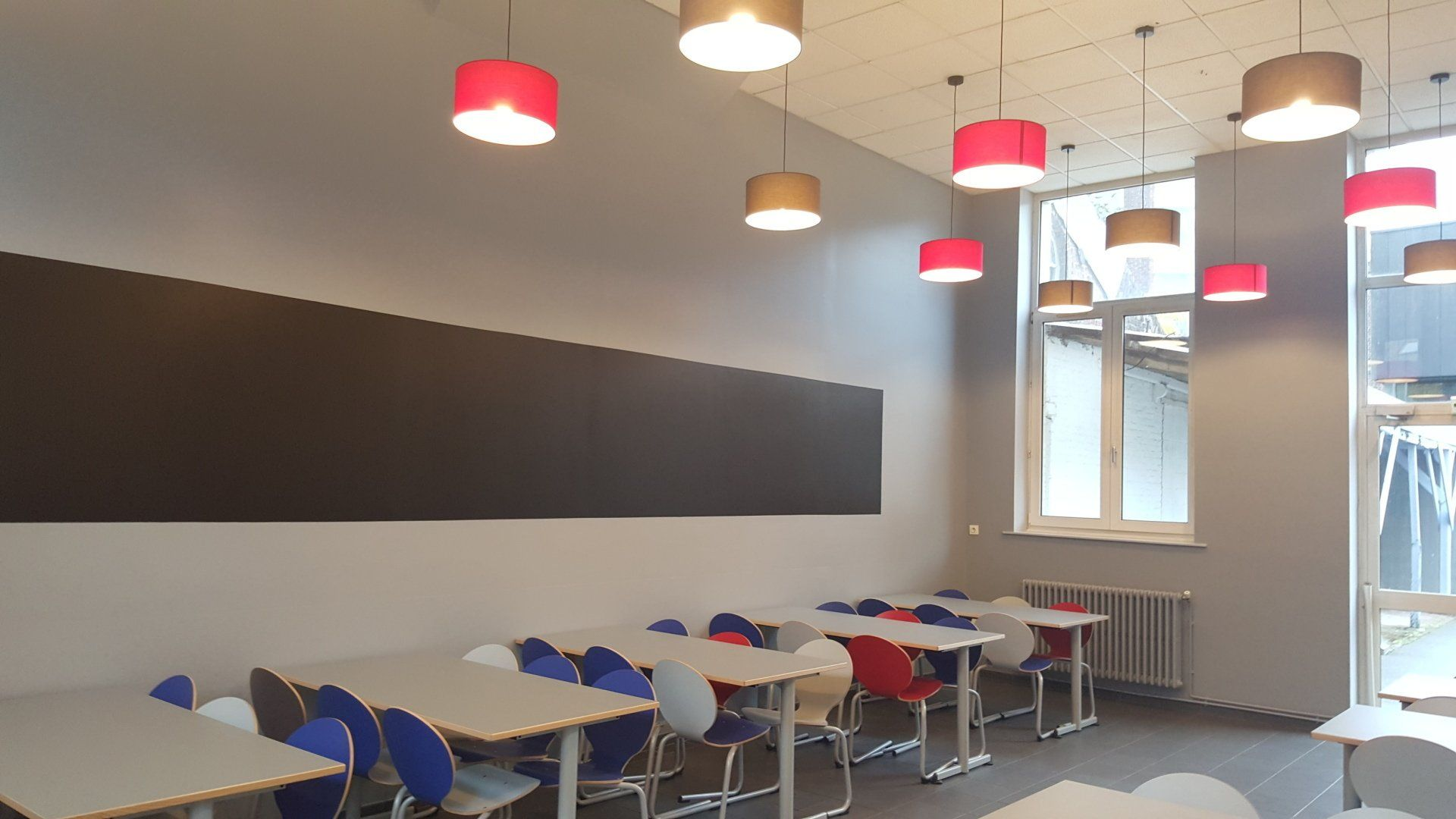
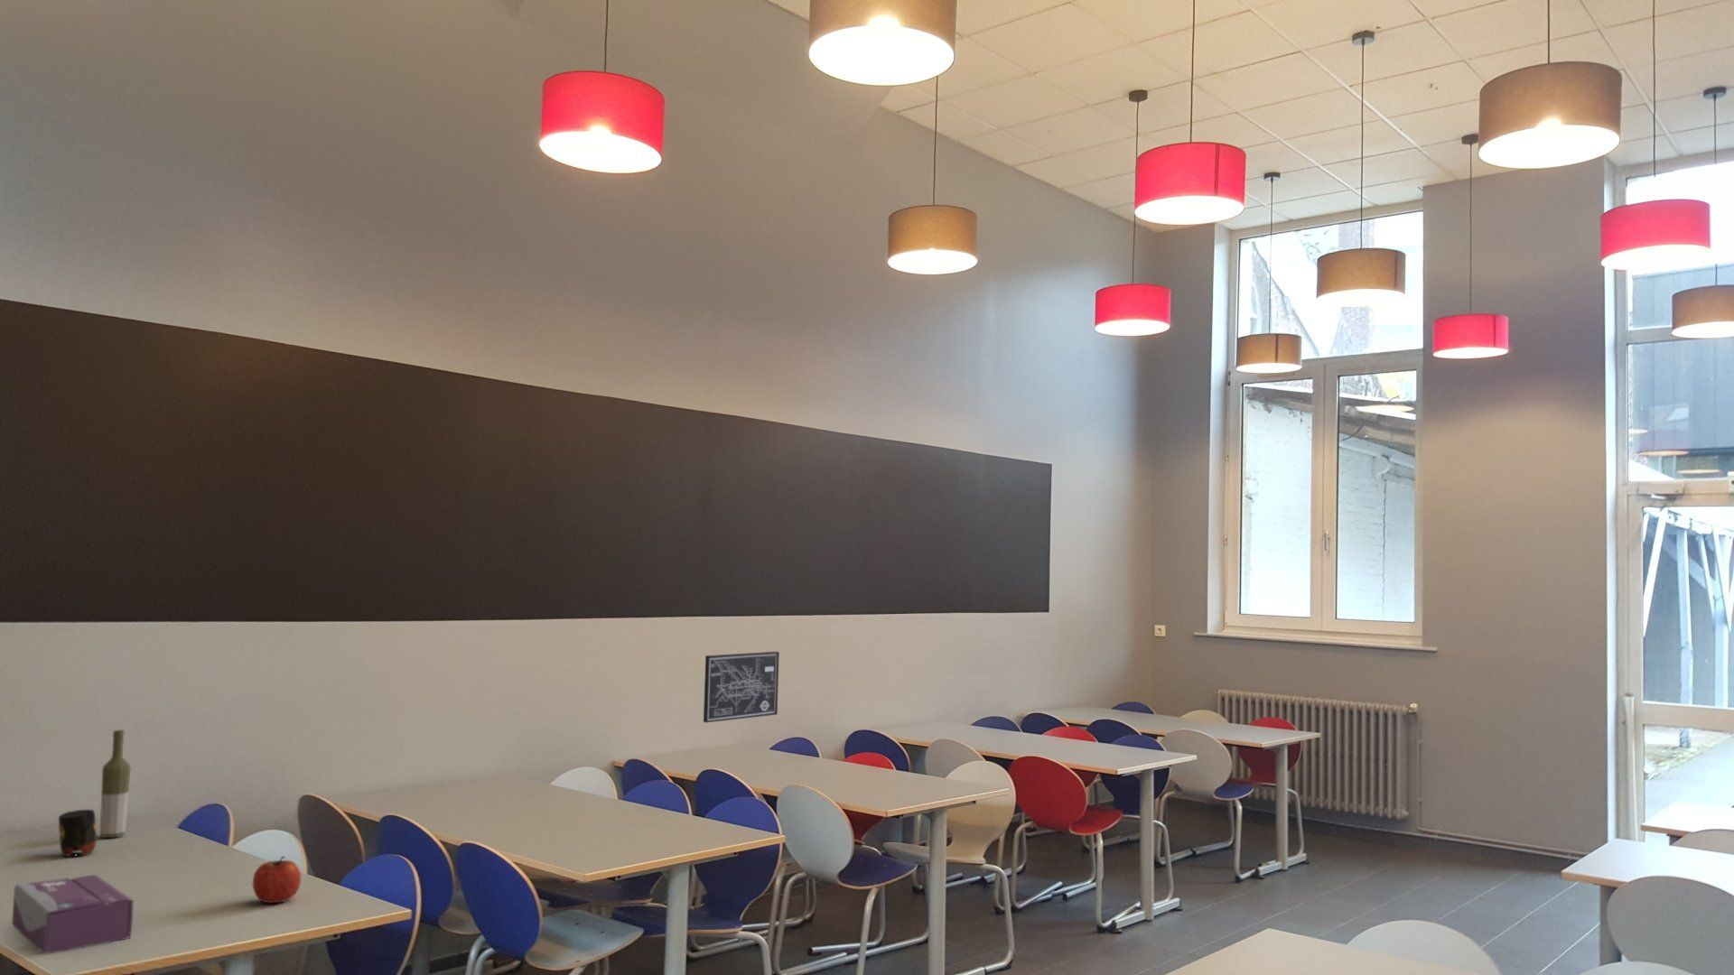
+ bottle (116, 782)
+ mug (75, 831)
+ apple (276, 879)
+ tissue box (73, 911)
+ wall art (742, 686)
